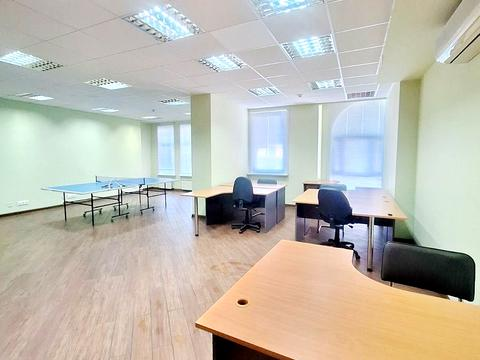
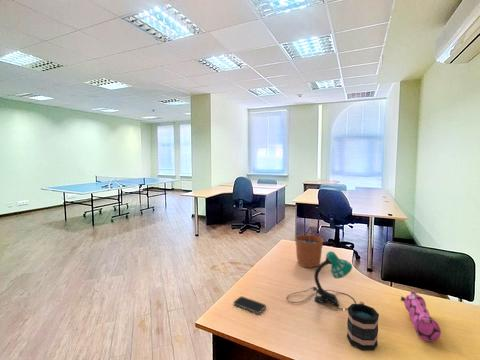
+ smartphone (249, 304)
+ desk lamp (318, 273)
+ plant pot (308, 244)
+ pencil case (420, 314)
+ mug (362, 322)
